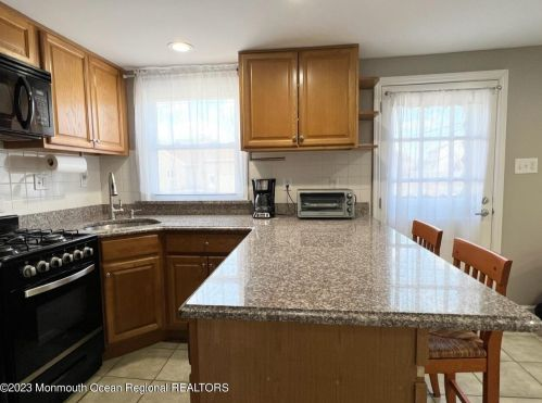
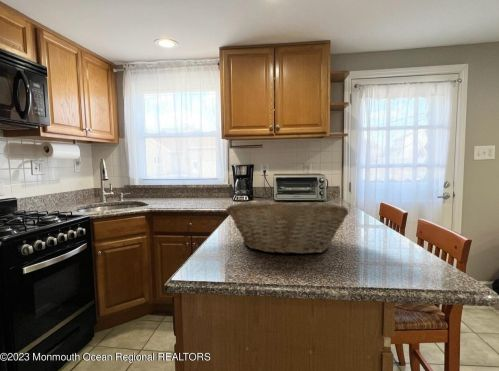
+ fruit basket (285, 221)
